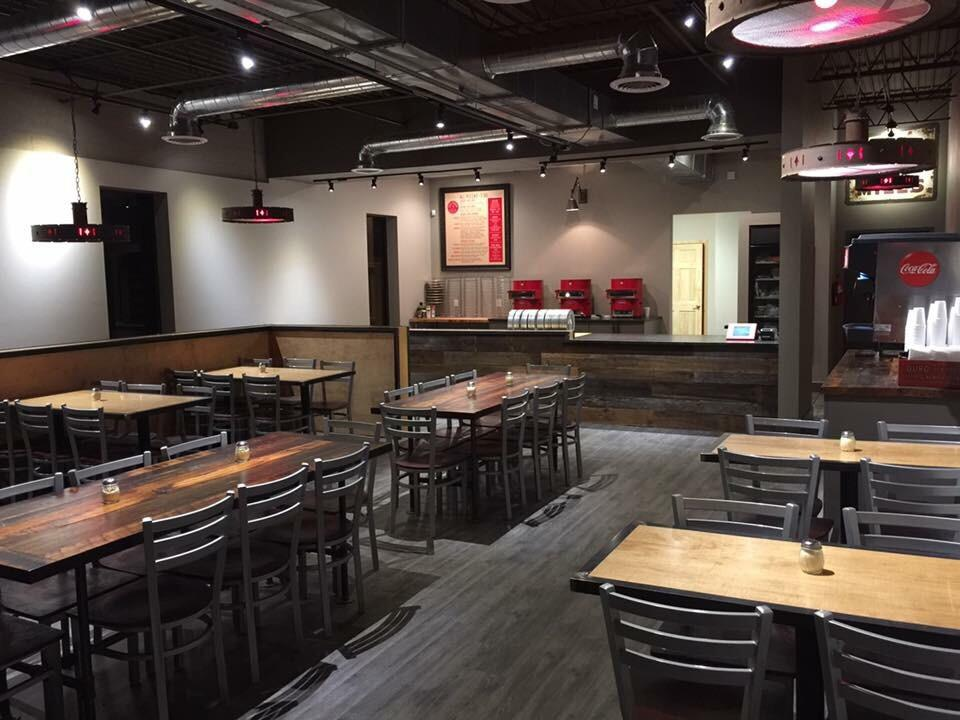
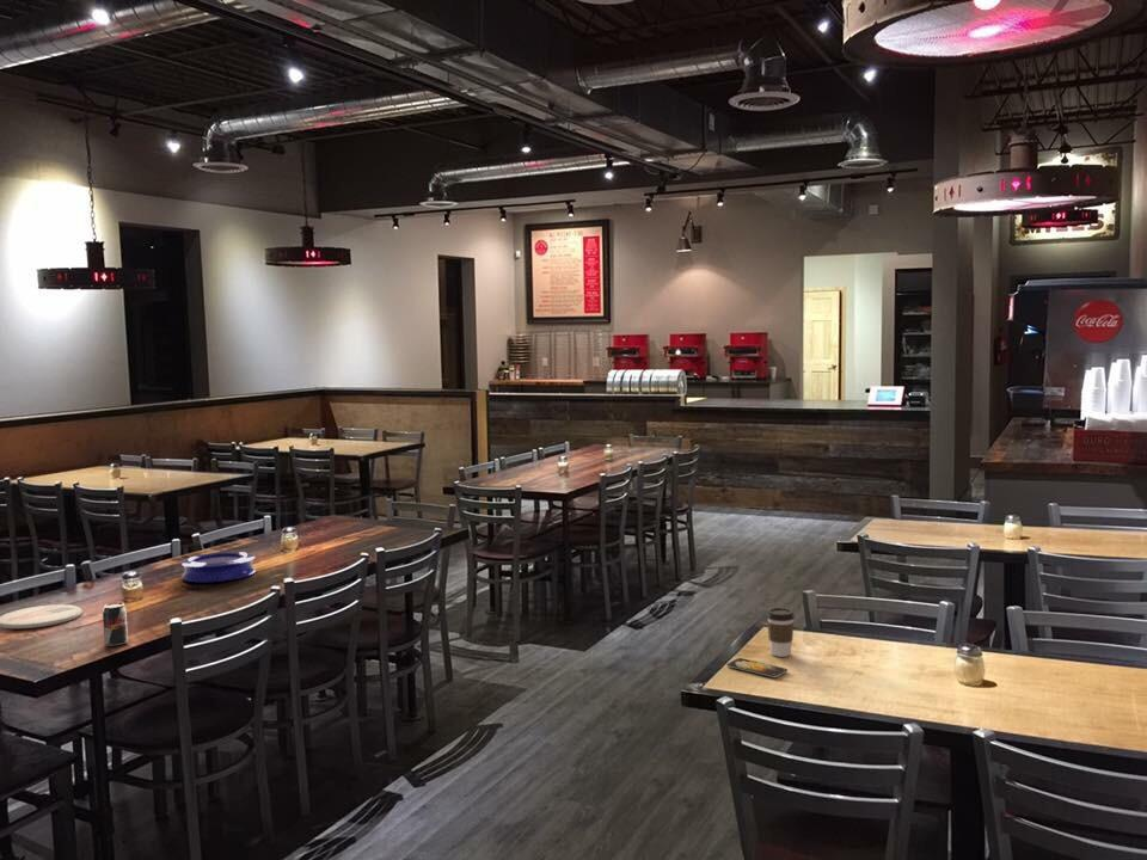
+ plate (39, 615)
+ plate (219, 566)
+ coffee cup (780, 632)
+ beverage can (115, 624)
+ smartphone (756, 666)
